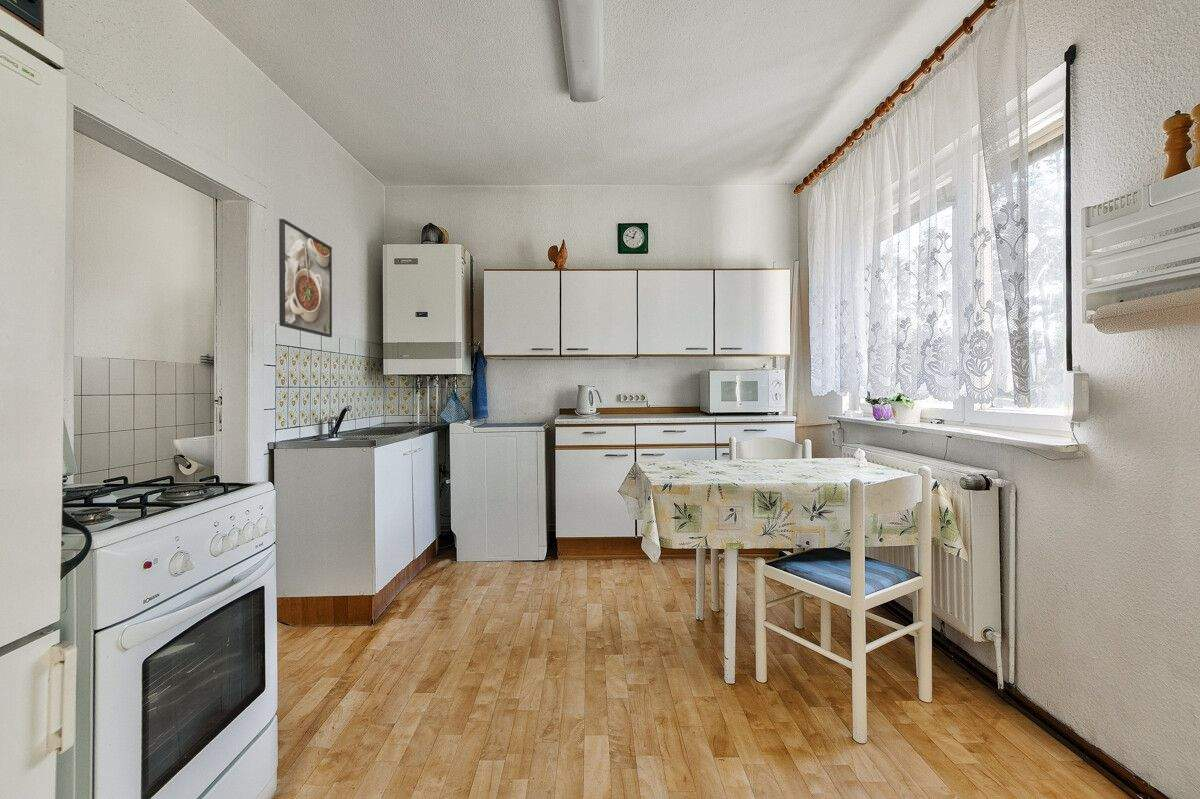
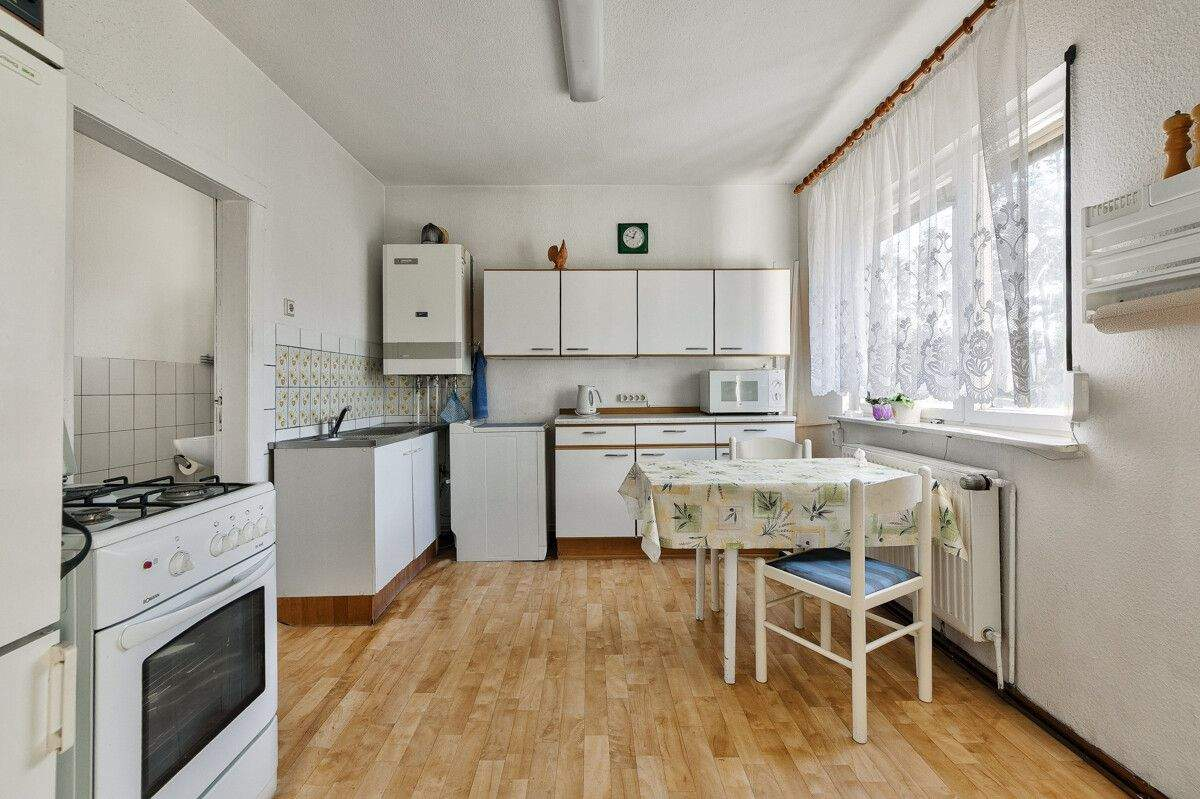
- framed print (307, 283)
